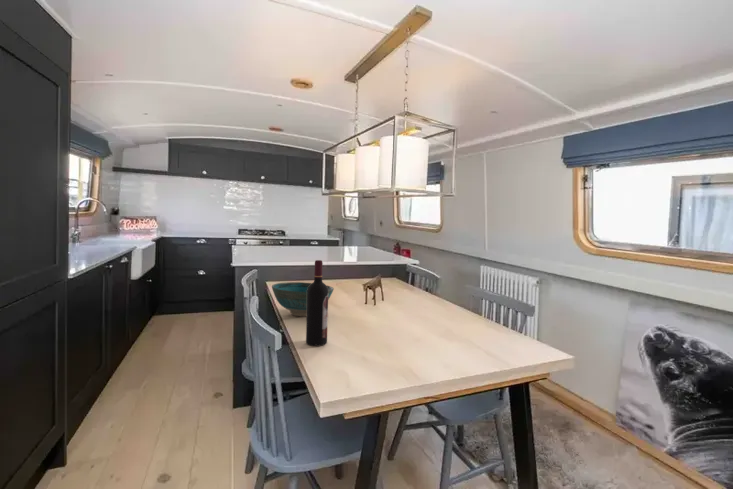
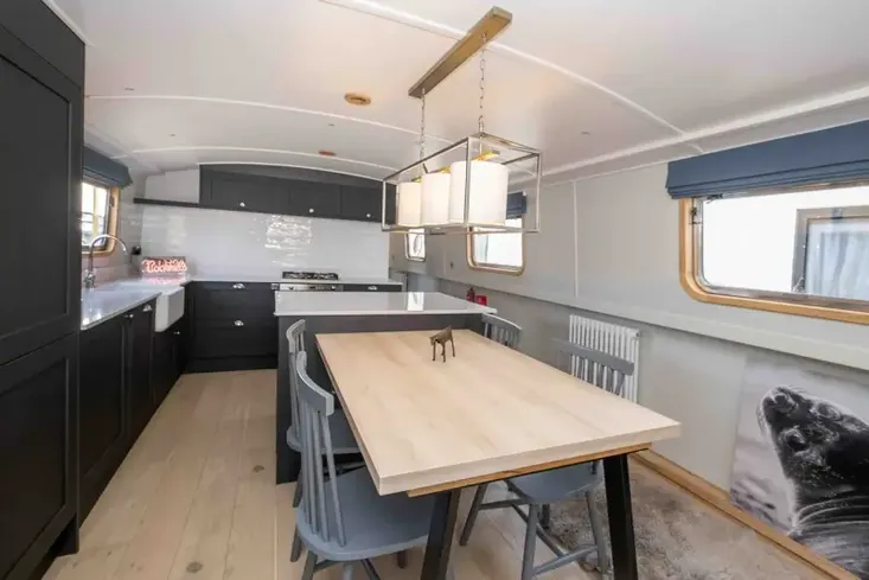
- wine bottle (317, 301)
- bowl (302, 299)
